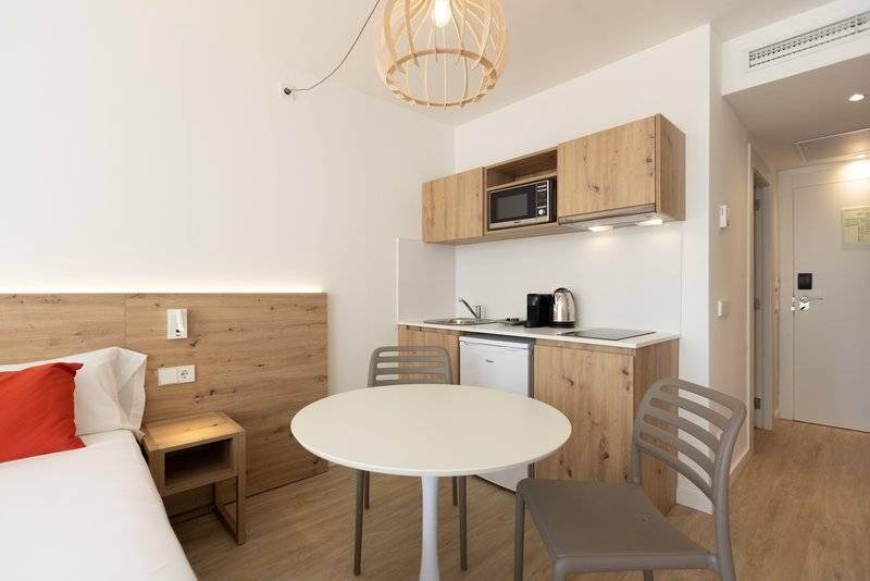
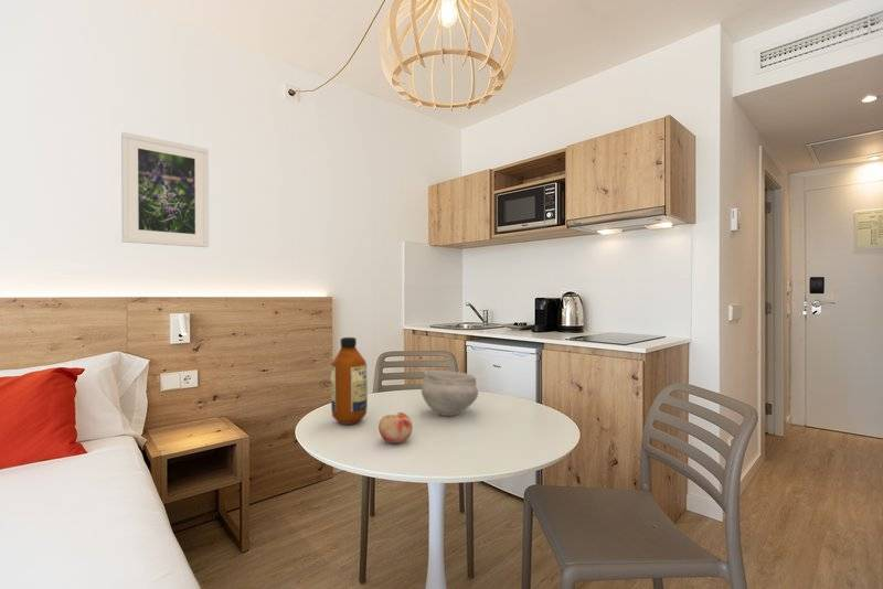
+ bottle (349, 379)
+ fruit (395, 428)
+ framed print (167, 193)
+ bowl (449, 392)
